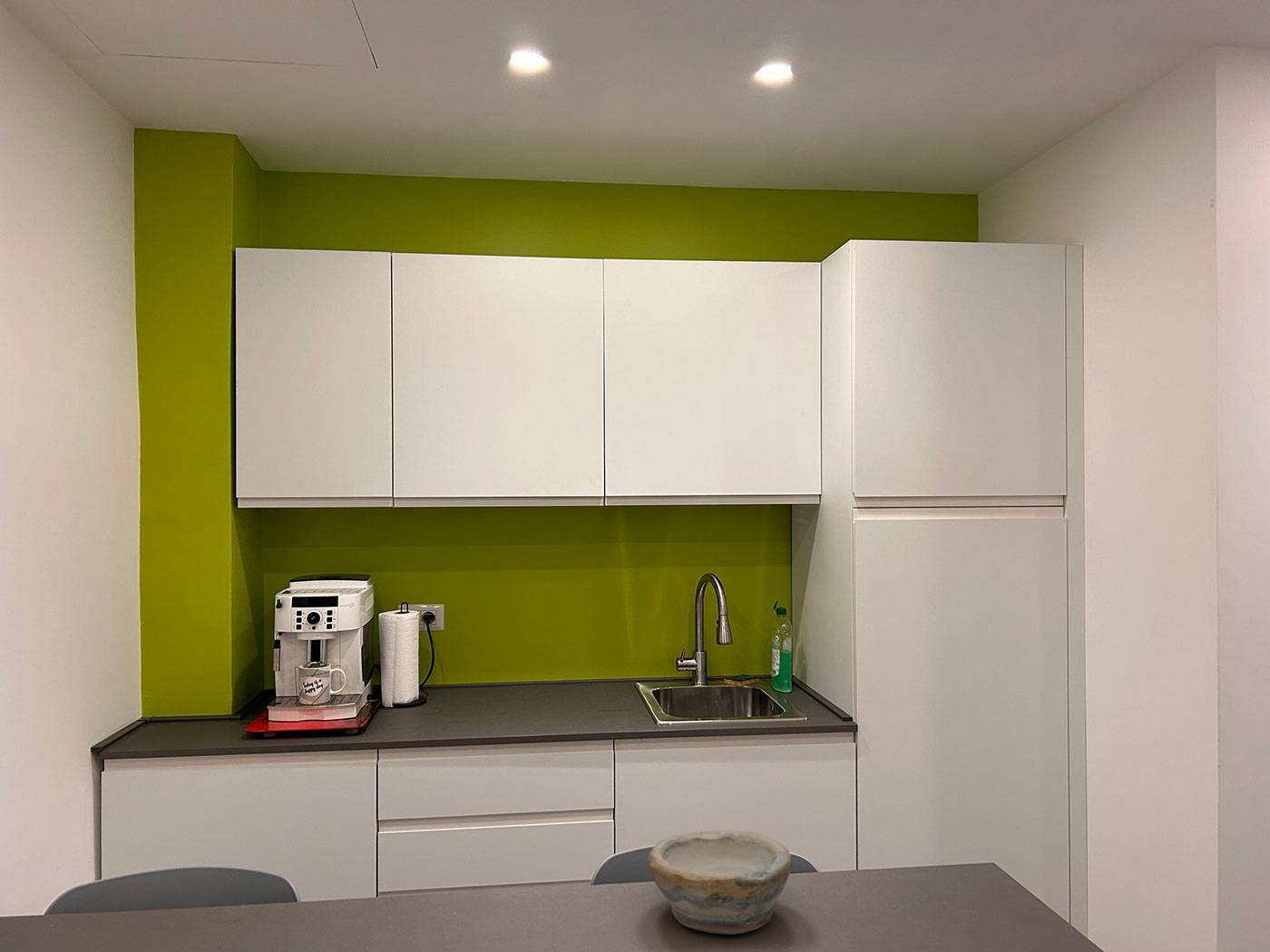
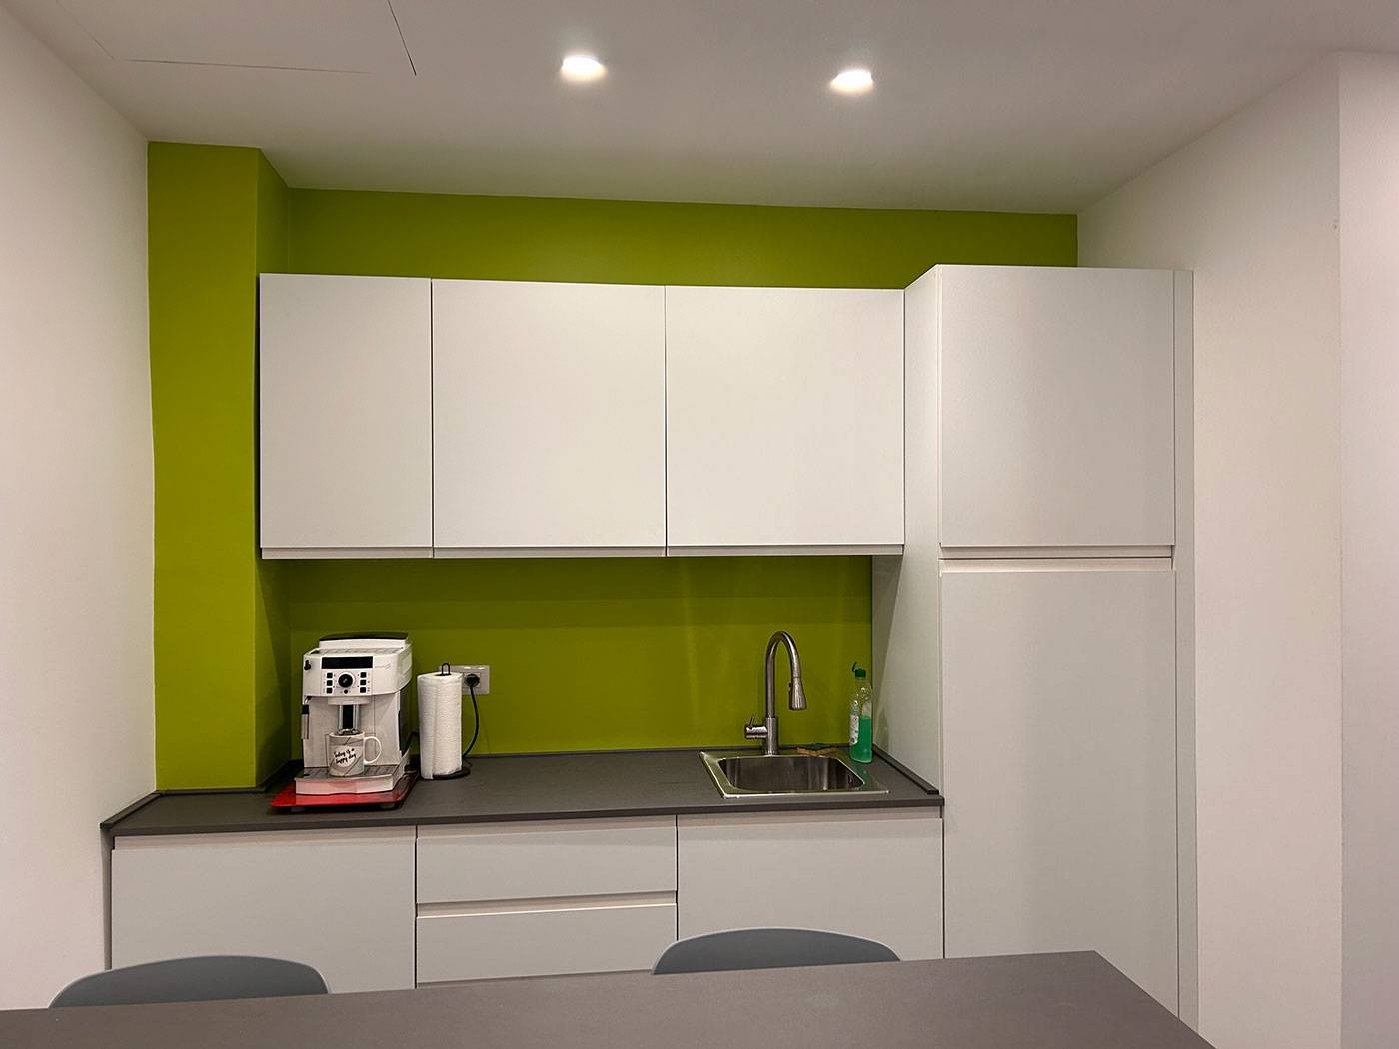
- bowl (719, 882)
